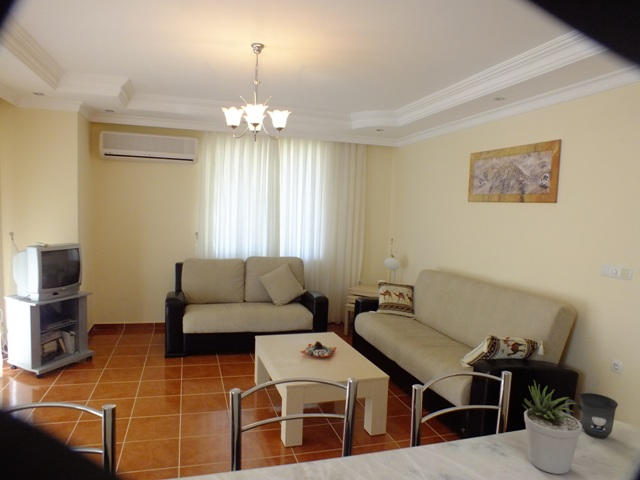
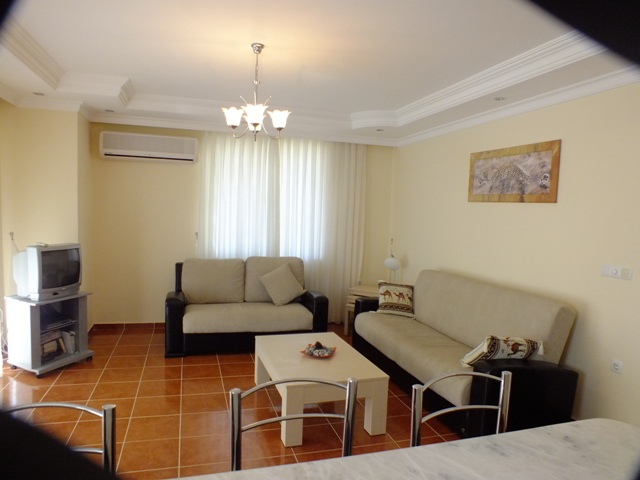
- potted plant (550, 424)
- mug (589, 415)
